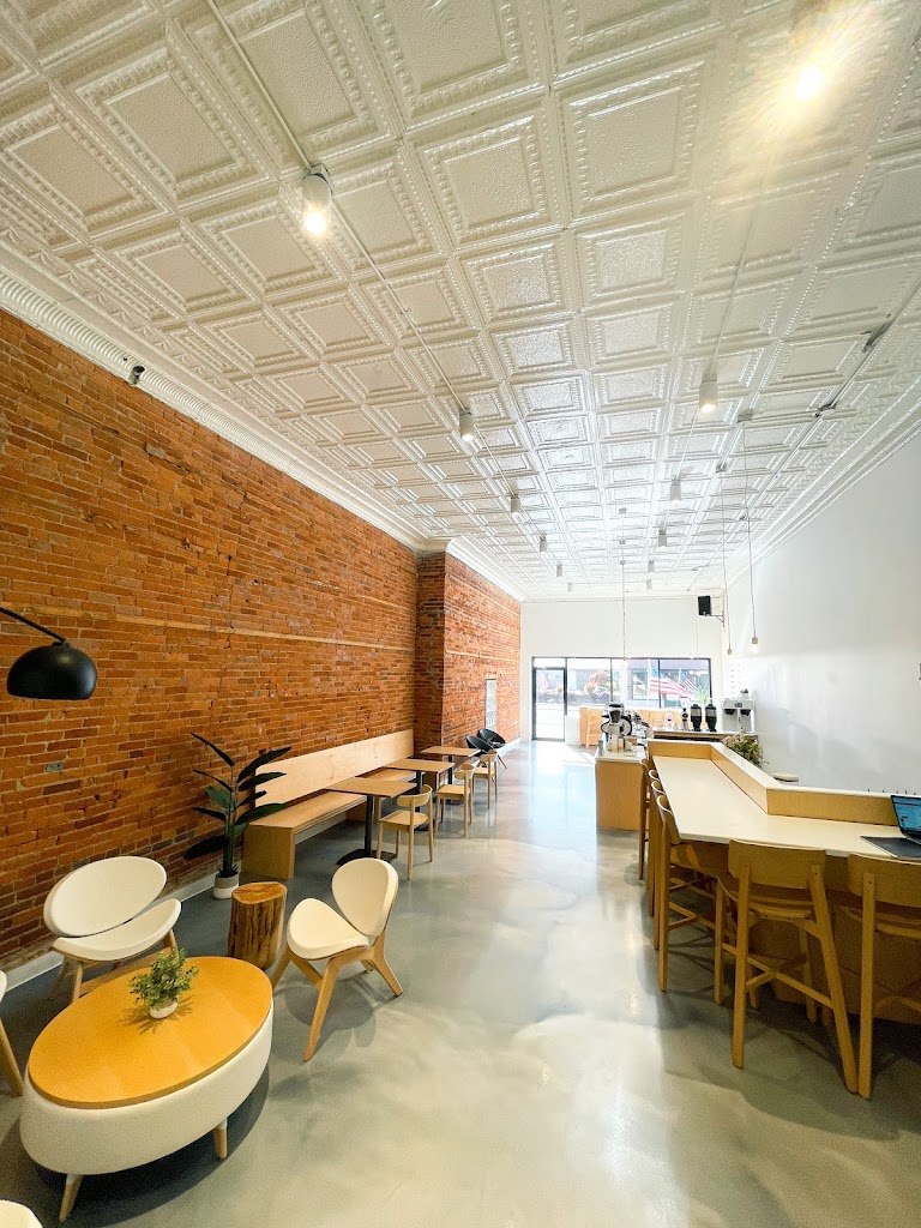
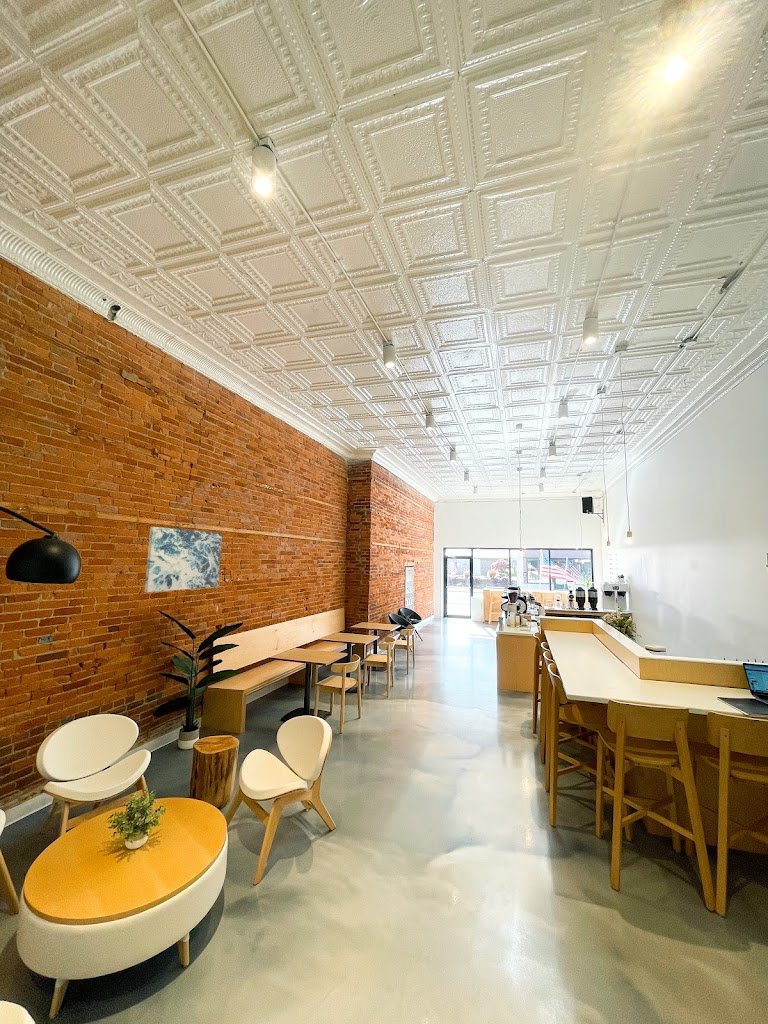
+ wall art (187, 559)
